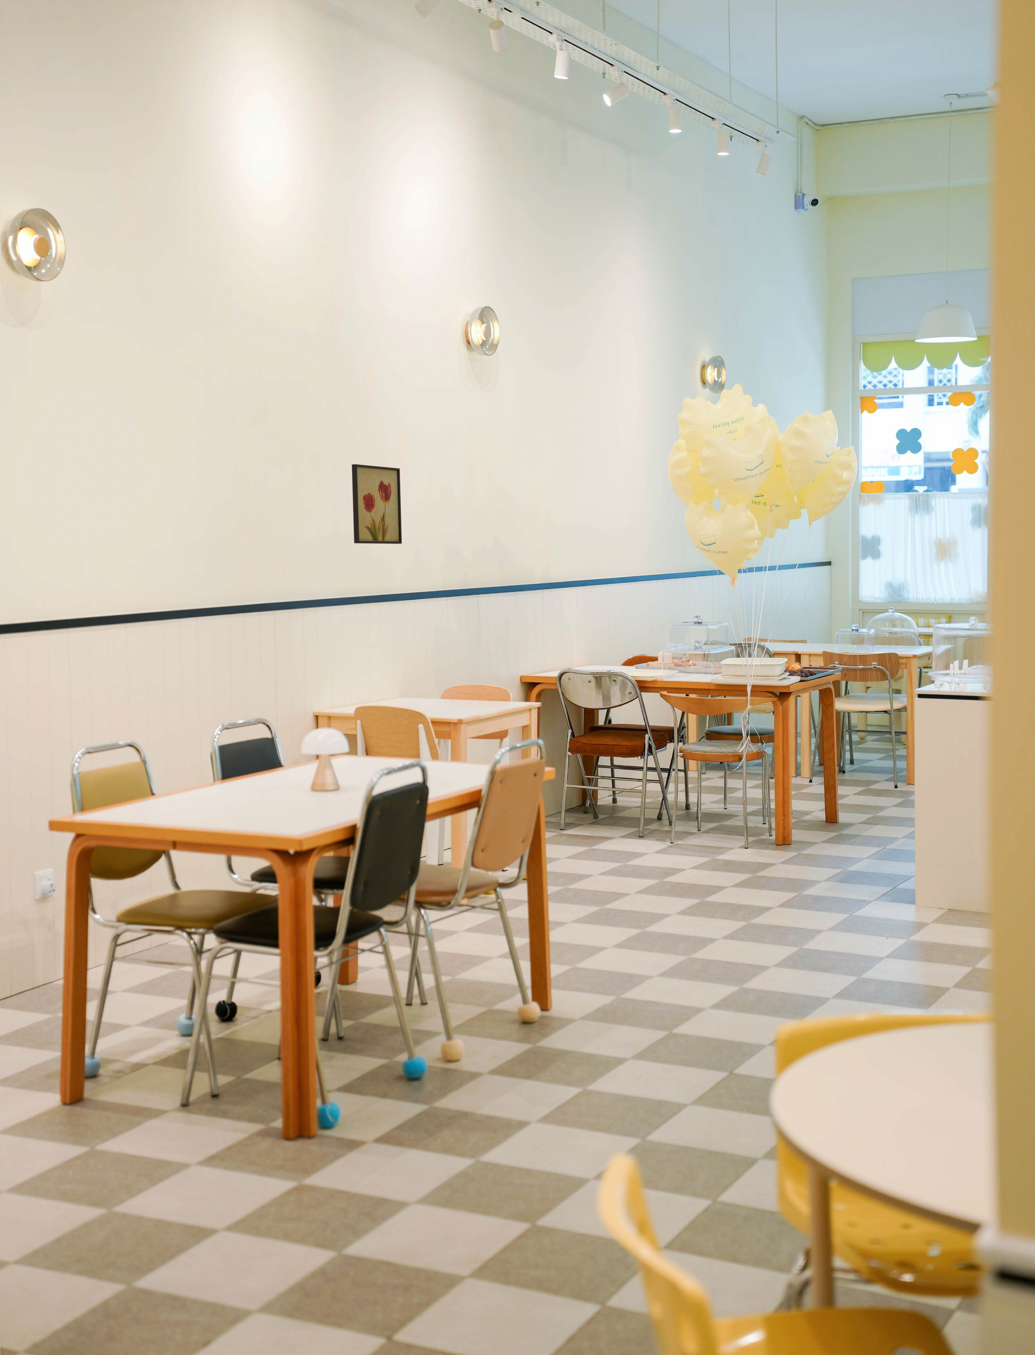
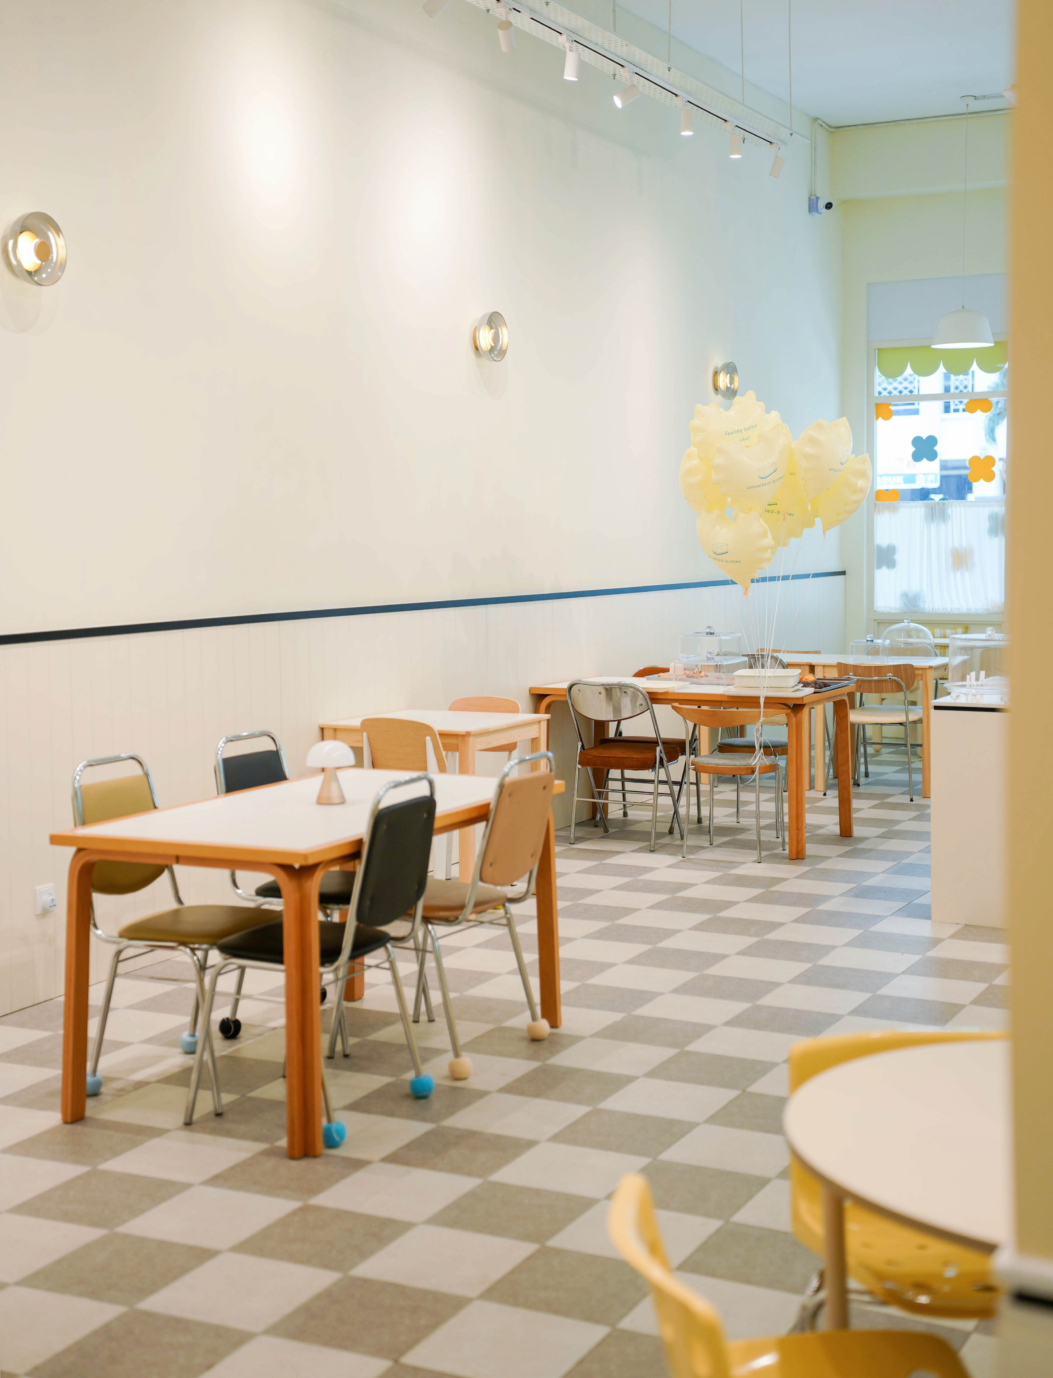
- wall art (376, 505)
